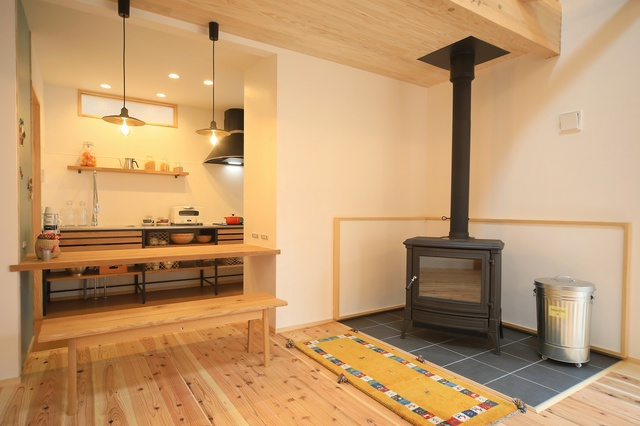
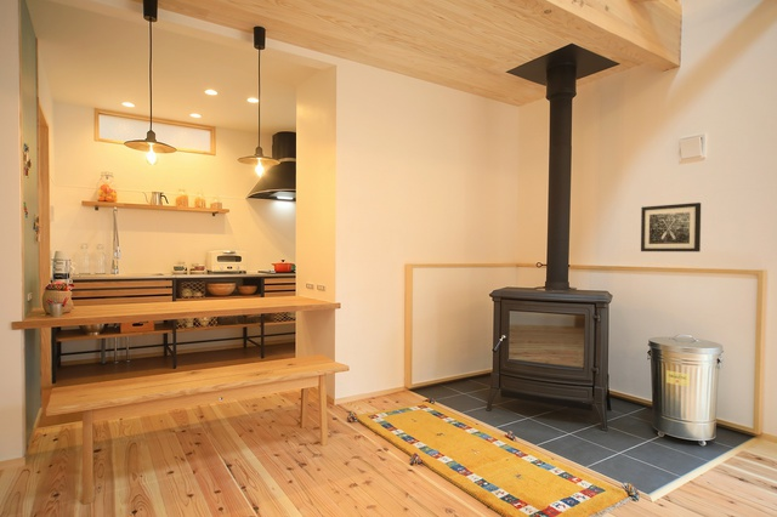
+ wall art (669, 228)
